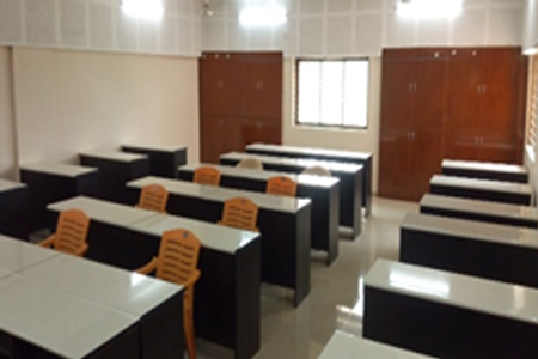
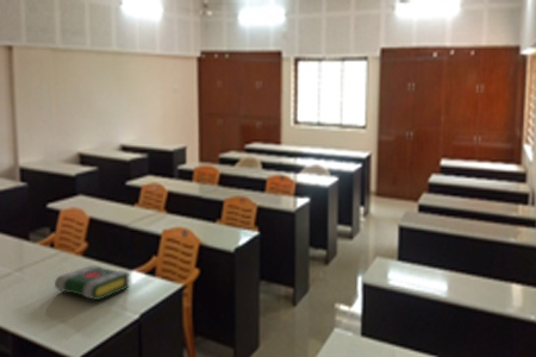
+ book (93, 282)
